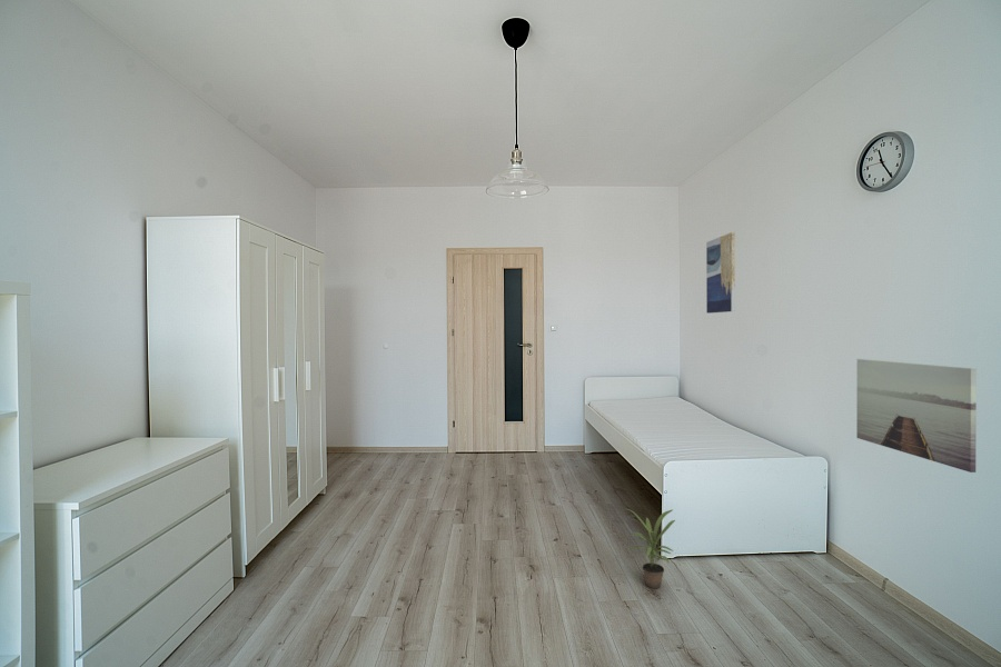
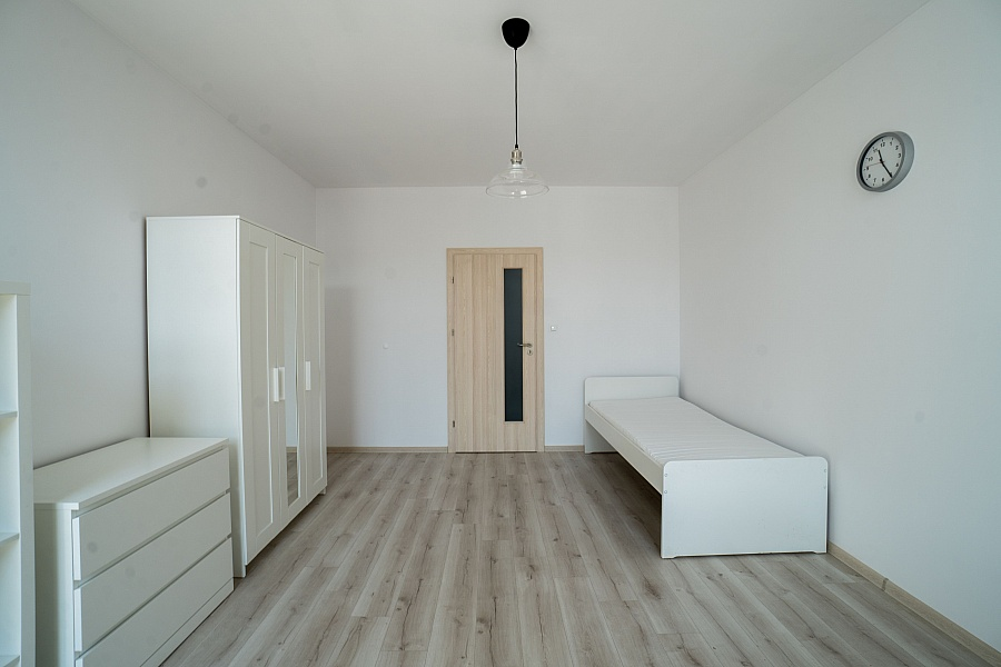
- wall art (908, 408)
- potted plant (654, 547)
- wall art (720, 275)
